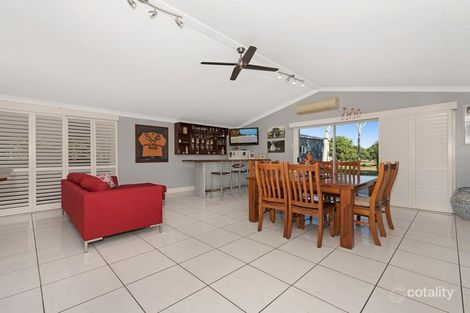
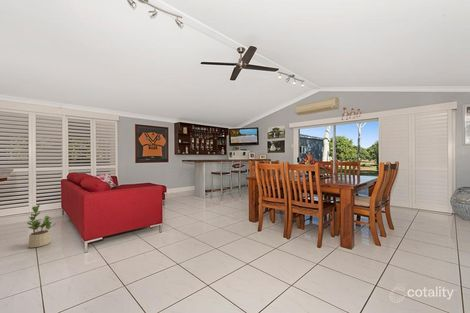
+ potted plant (42, 224)
